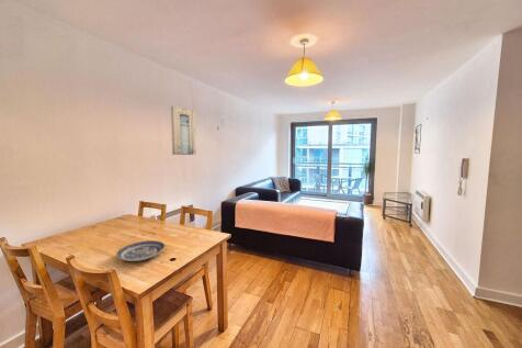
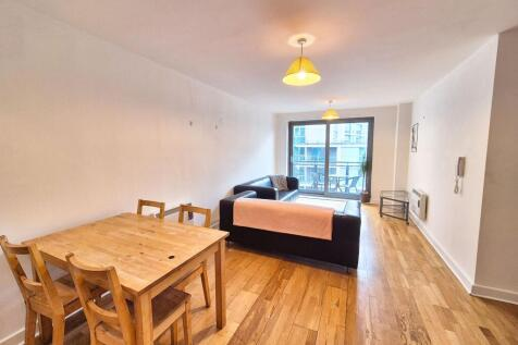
- plate (141, 251)
- wall art (183, 132)
